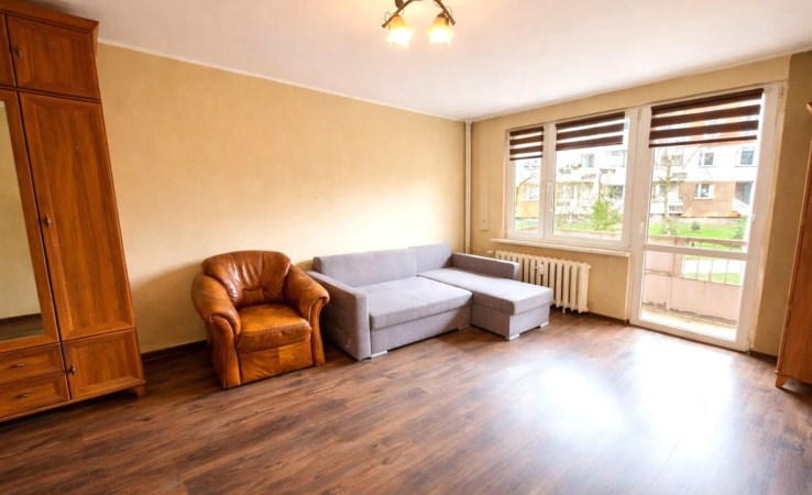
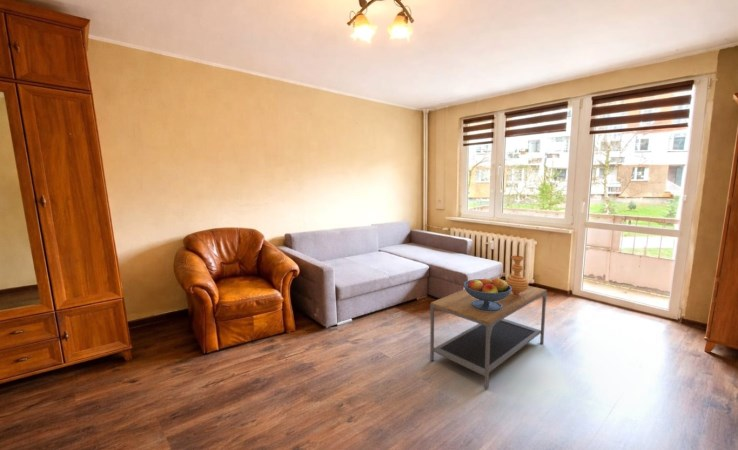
+ coffee table (490, 323)
+ fruit bowl (486, 291)
+ vase (516, 275)
